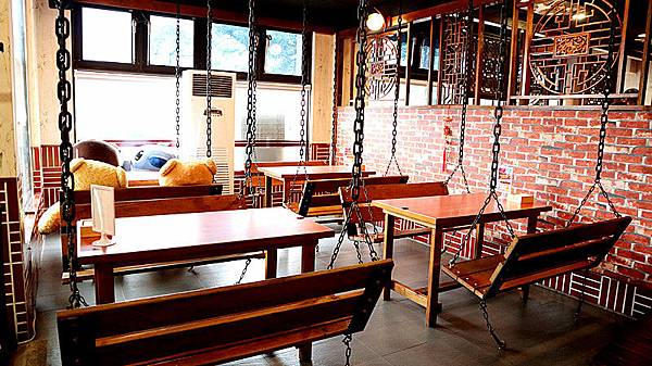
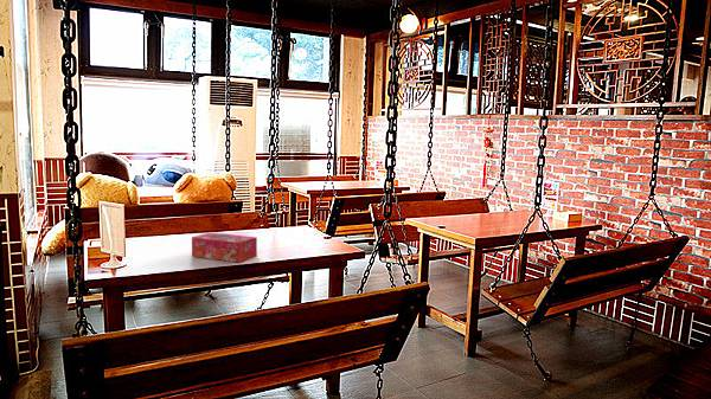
+ tissue box (224, 246)
